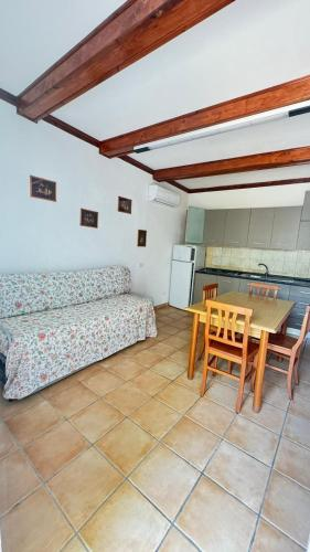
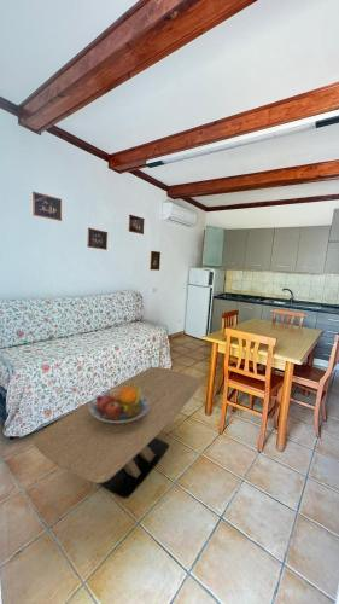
+ fruit bowl (119, 401)
+ coffee table (135, 434)
